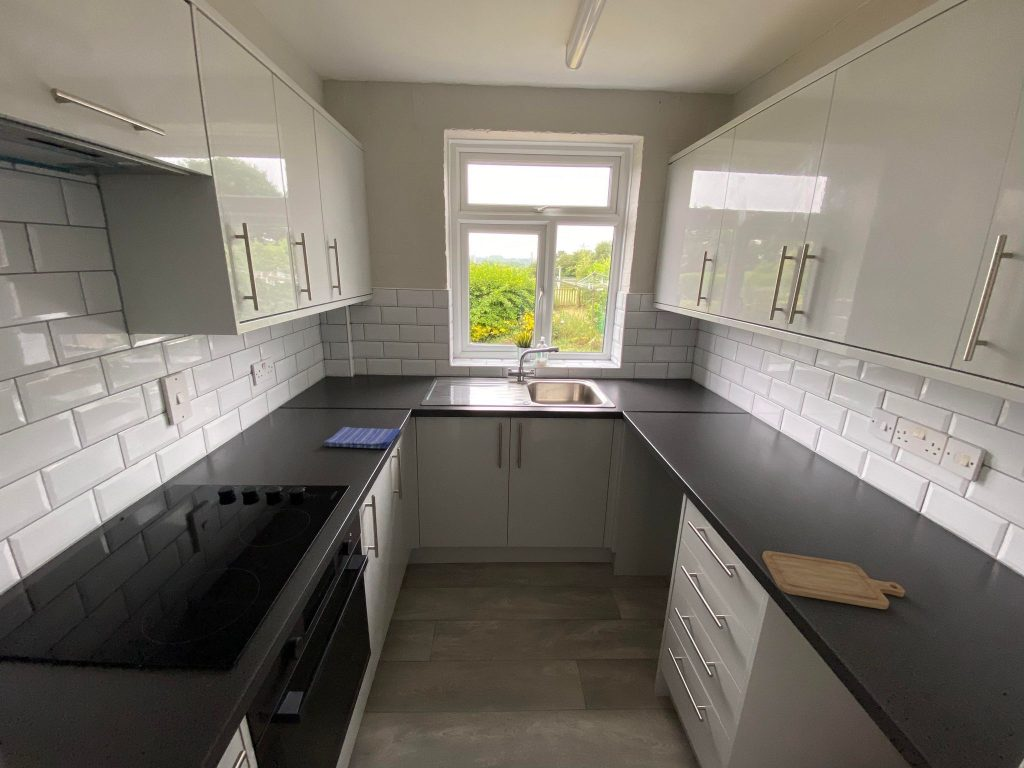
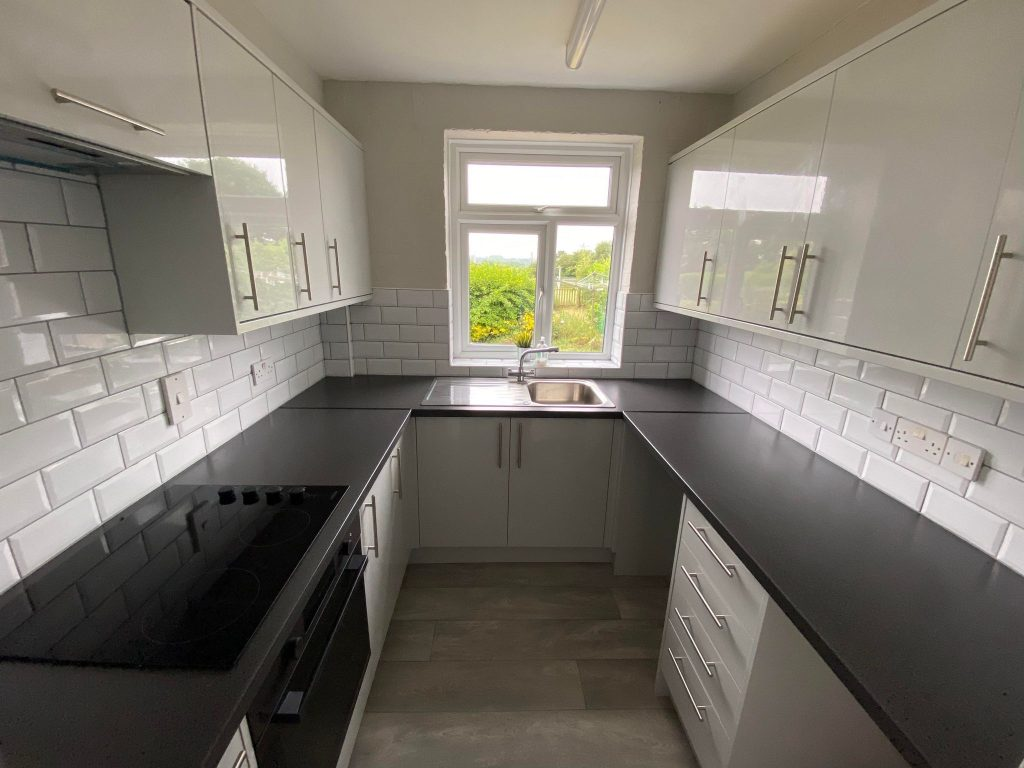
- chopping board (834, 579)
- dish towel (364, 436)
